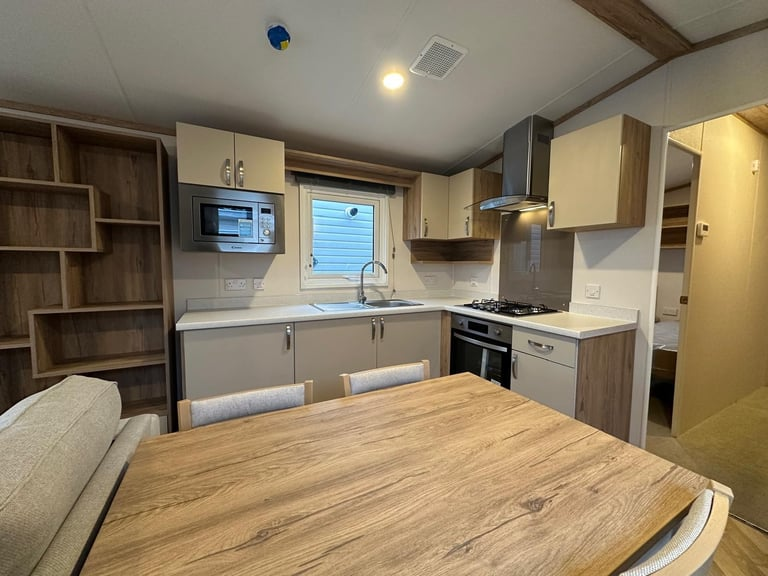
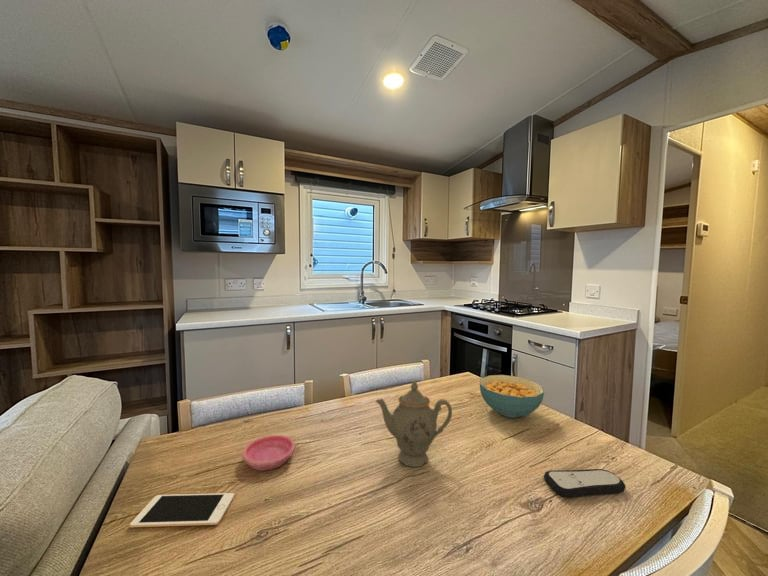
+ chinaware (413, 419)
+ cereal bowl (510, 399)
+ saucer (269, 453)
+ remote control (584, 481)
+ cell phone (185, 509)
